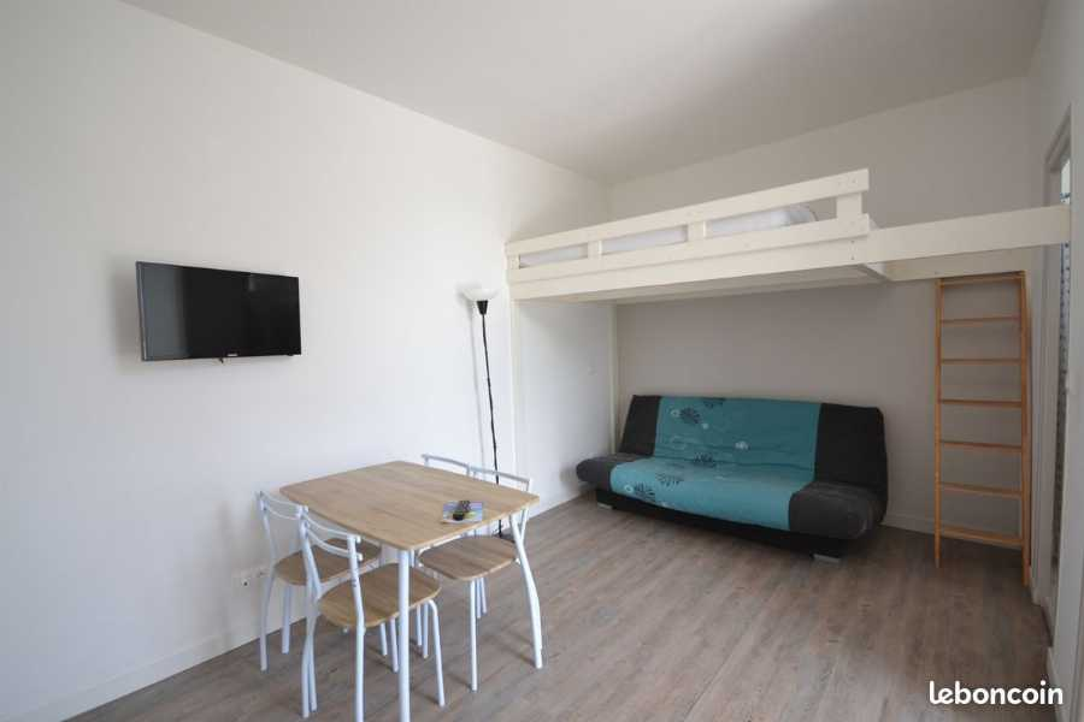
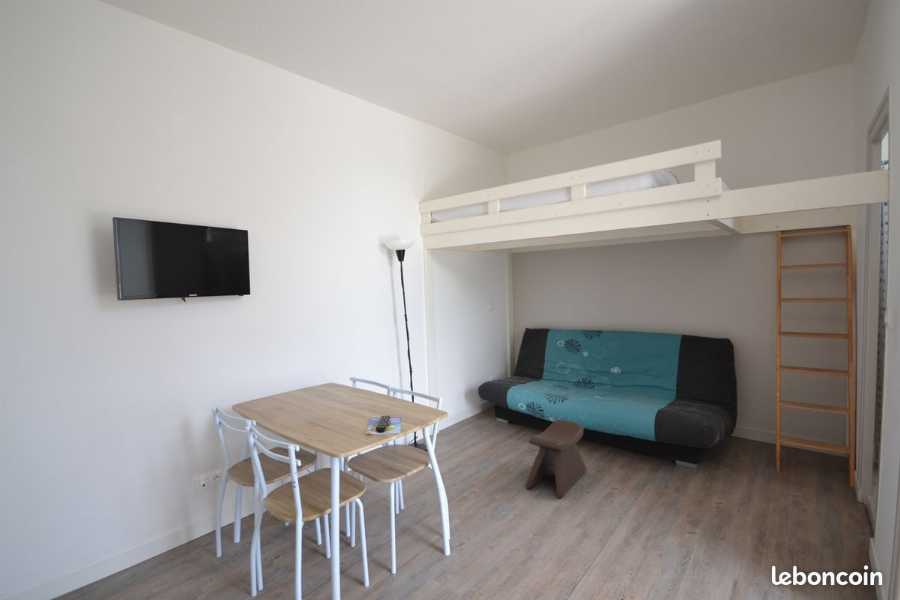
+ stool (557, 454)
